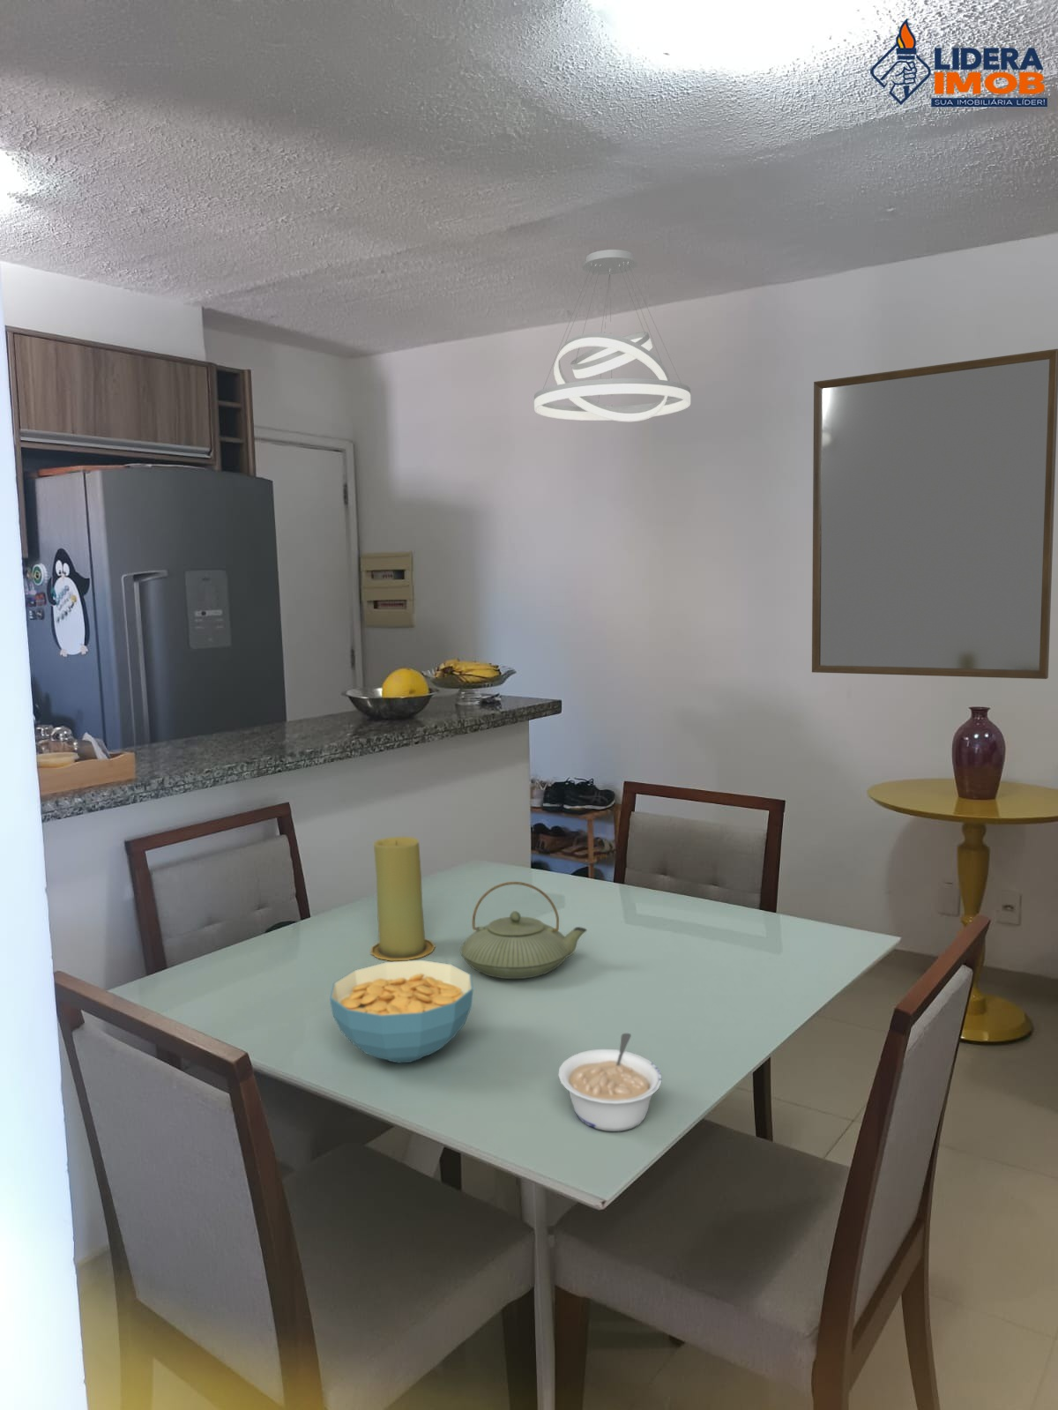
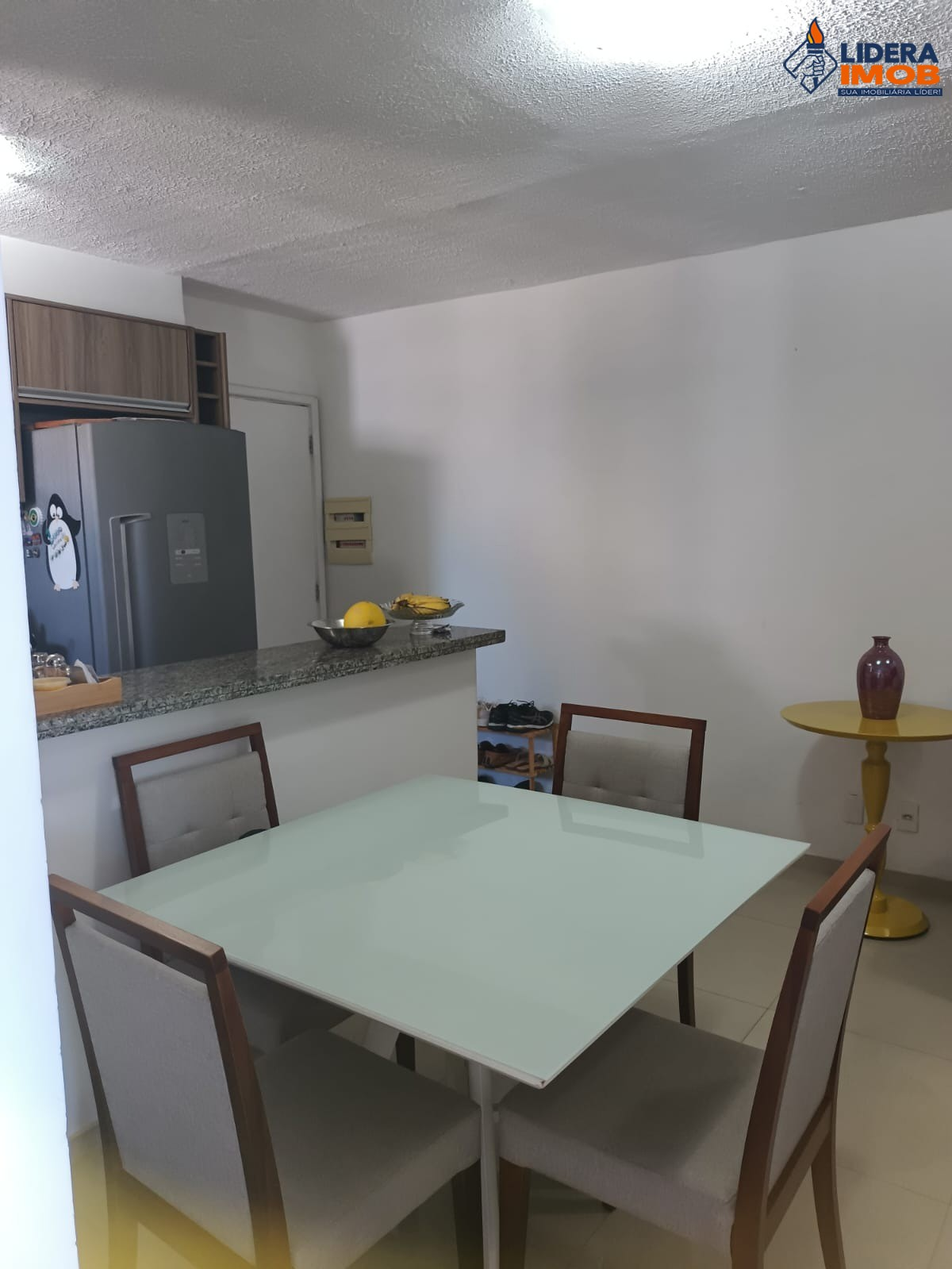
- home mirror (926, 523)
- cereal bowl (403, 1019)
- legume (608, 1087)
- pendant light (610, 337)
- teapot (522, 924)
- candle (399, 896)
